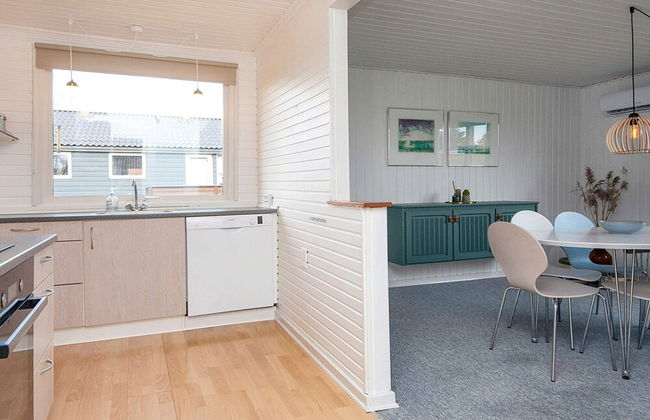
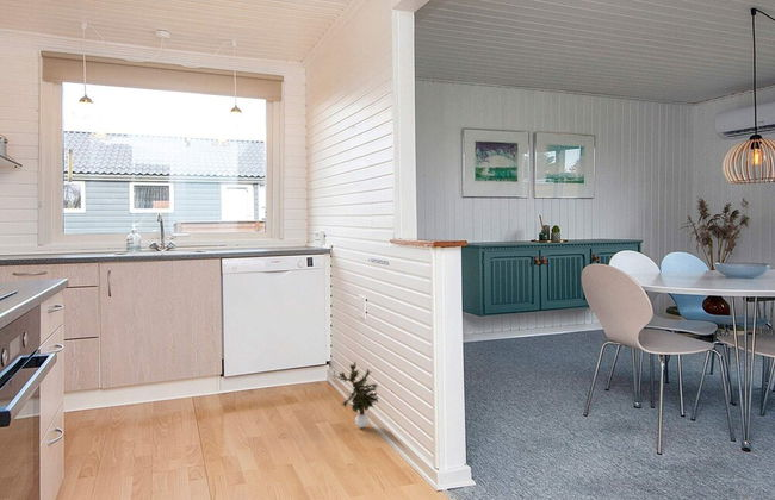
+ potted plant (355, 394)
